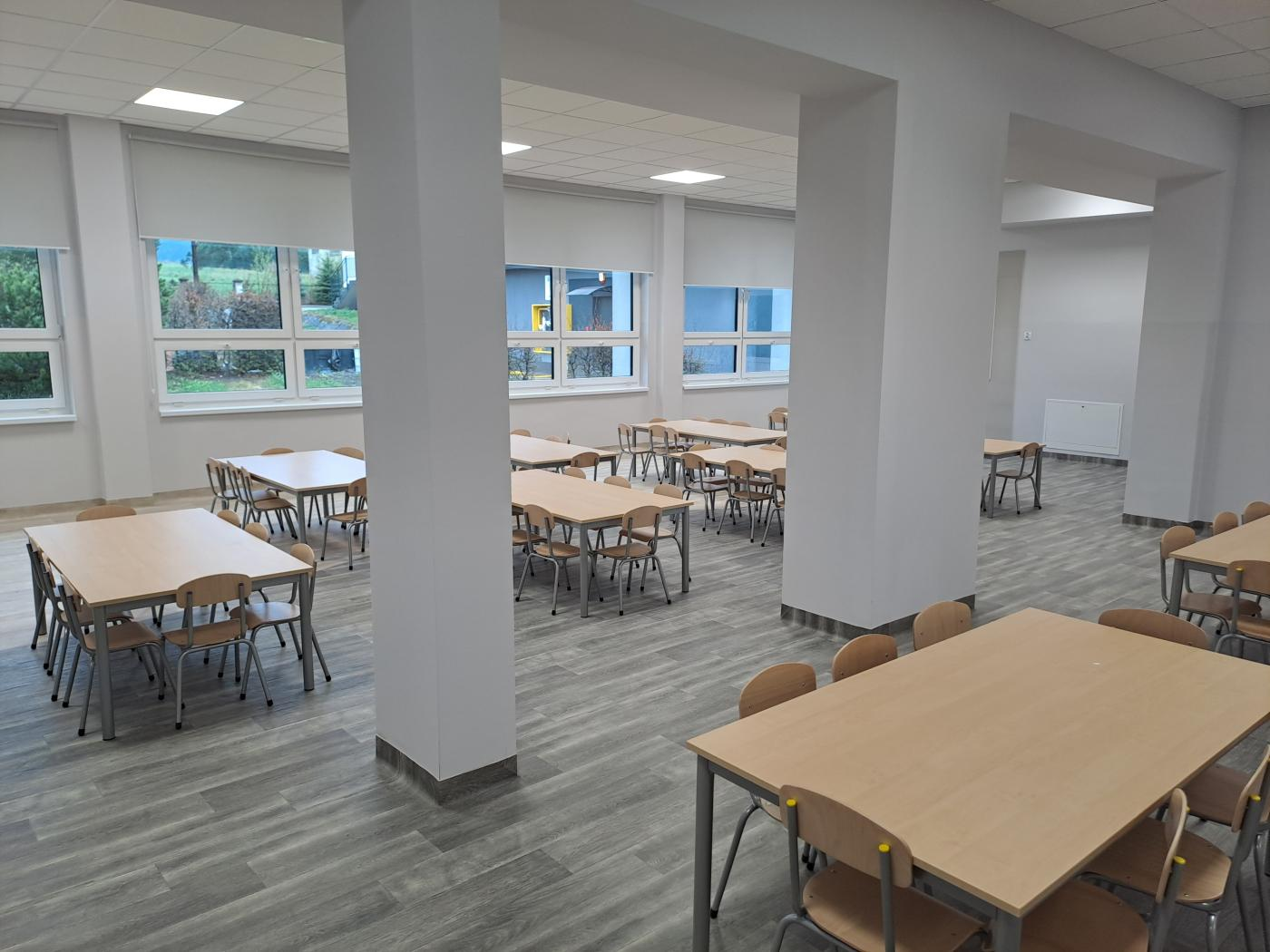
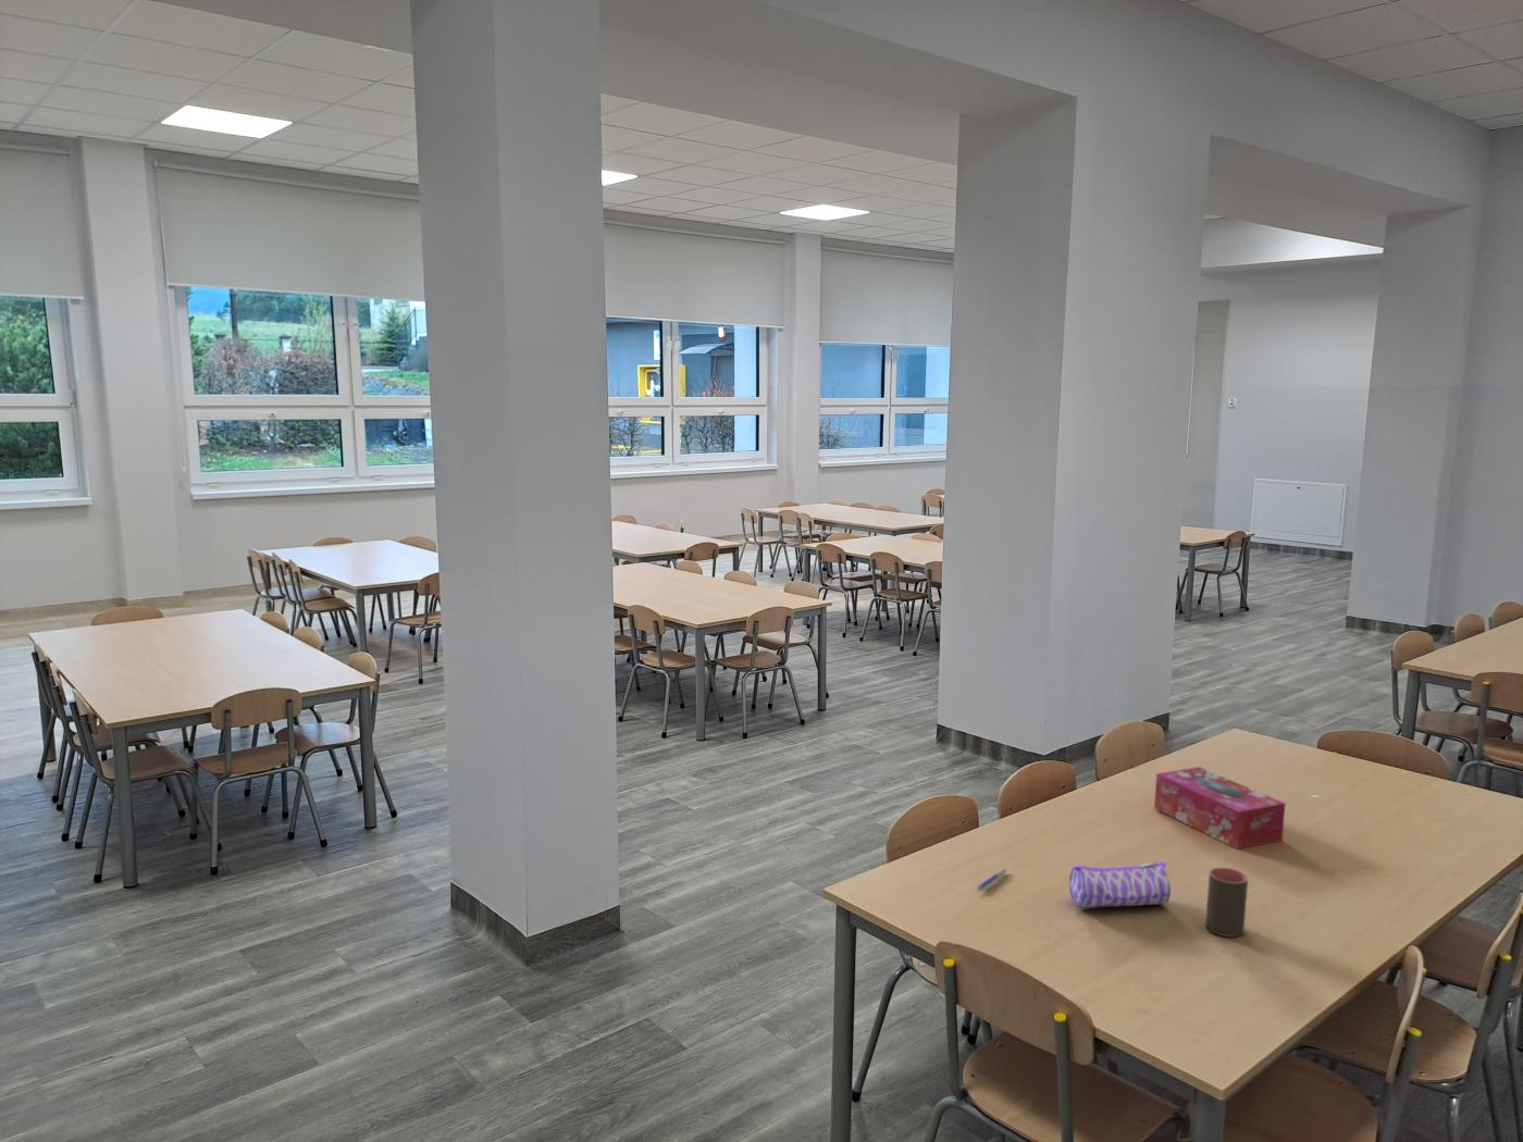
+ tissue box (1216, 805)
+ pen (992, 878)
+ cup (1226, 902)
+ pencil case (1119, 883)
